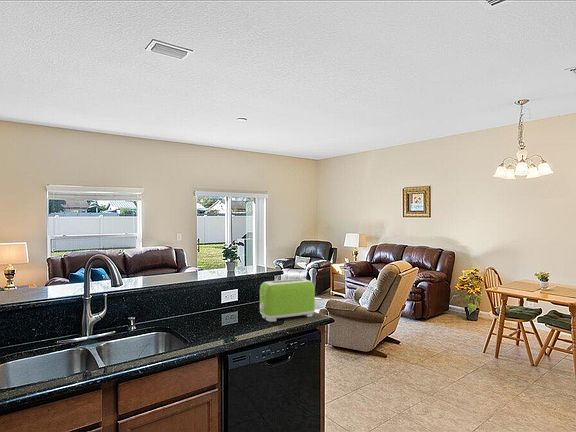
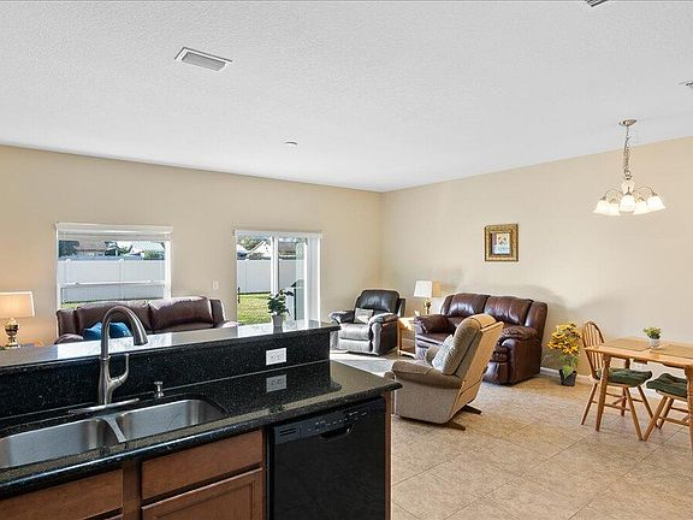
- toaster (287, 298)
